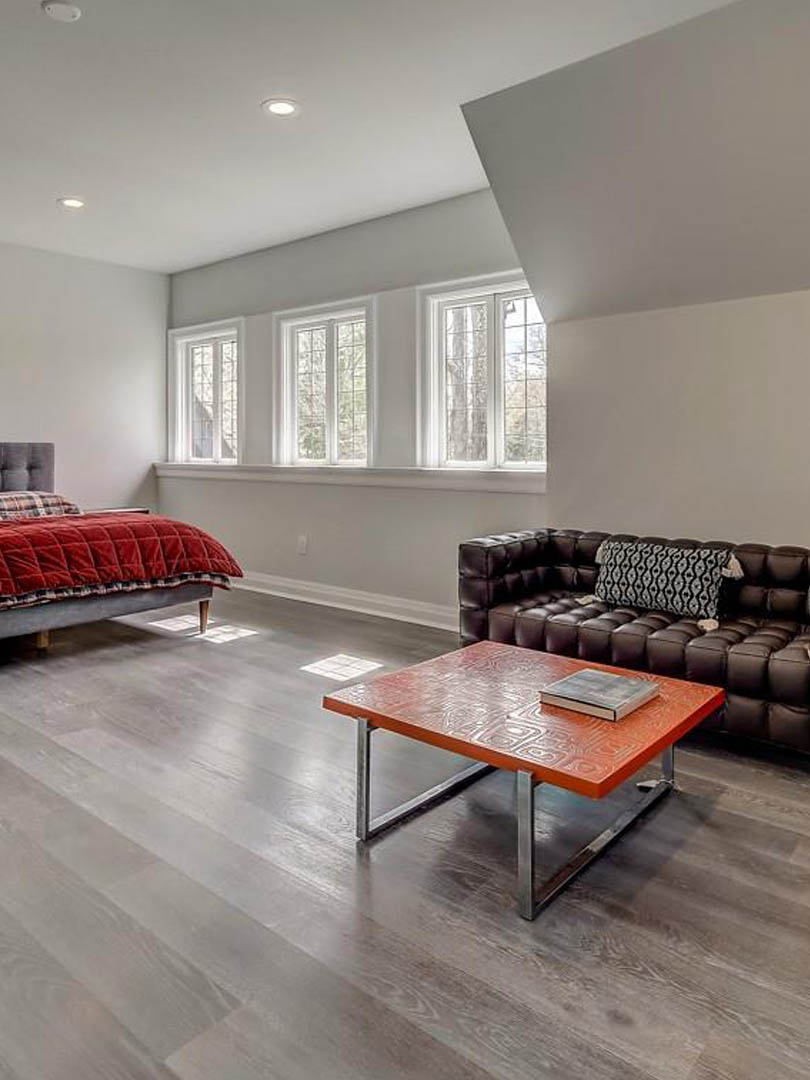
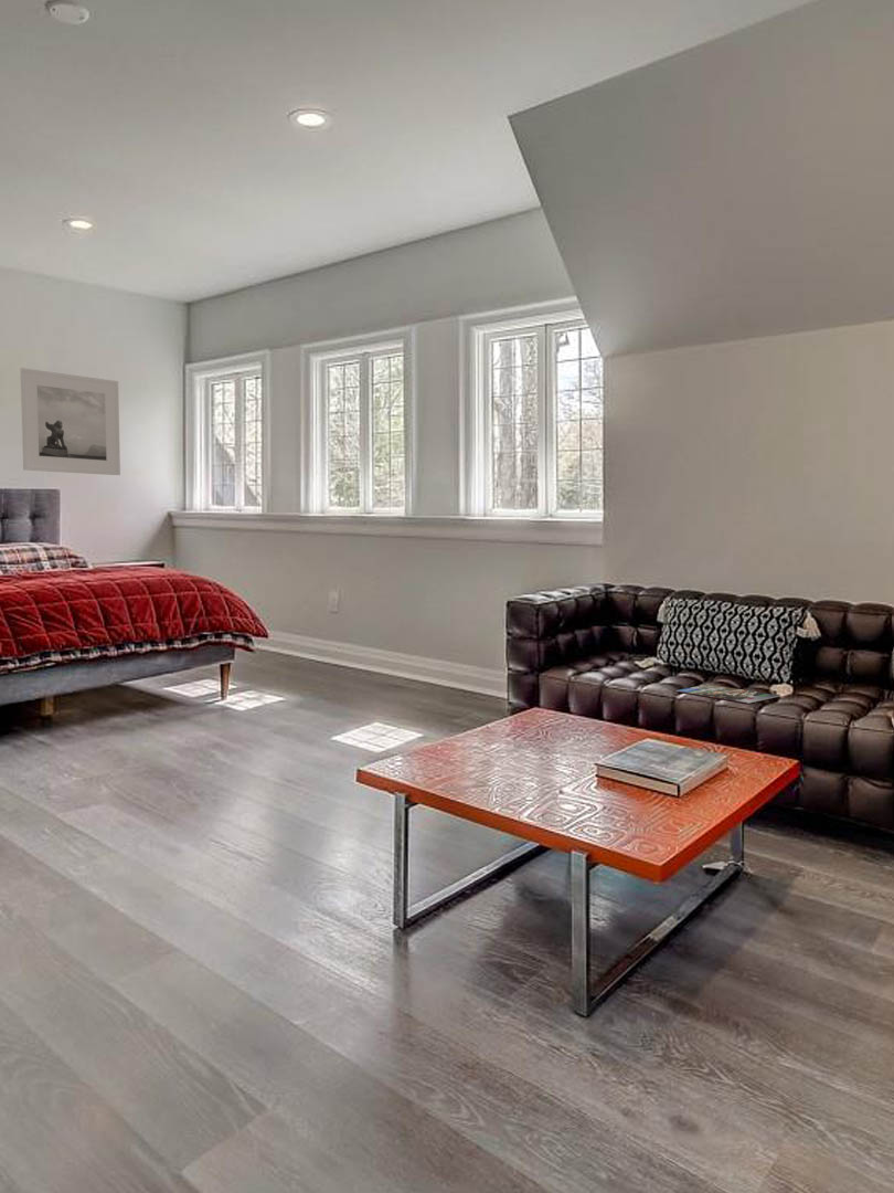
+ magazine (726, 693)
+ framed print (72, 423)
